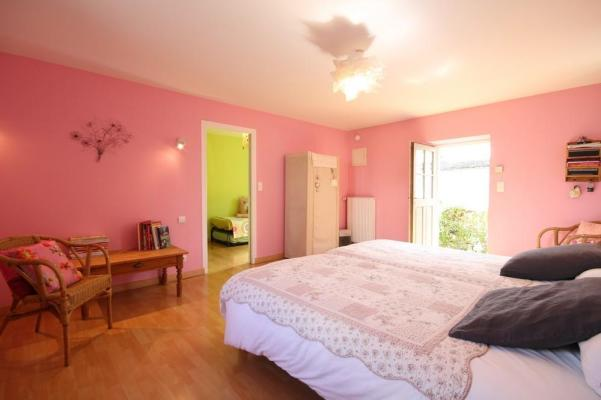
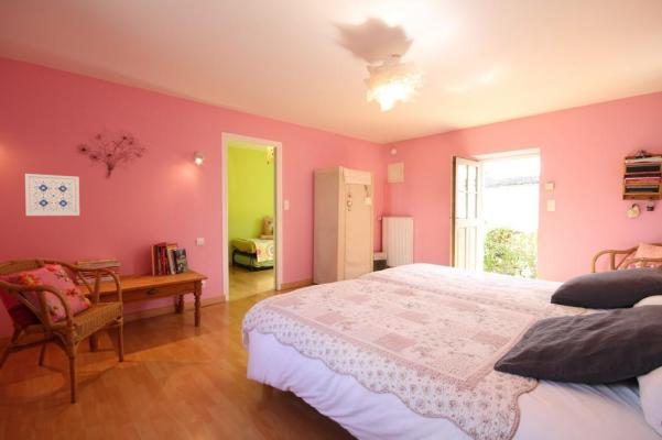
+ wall art (53, 195)
